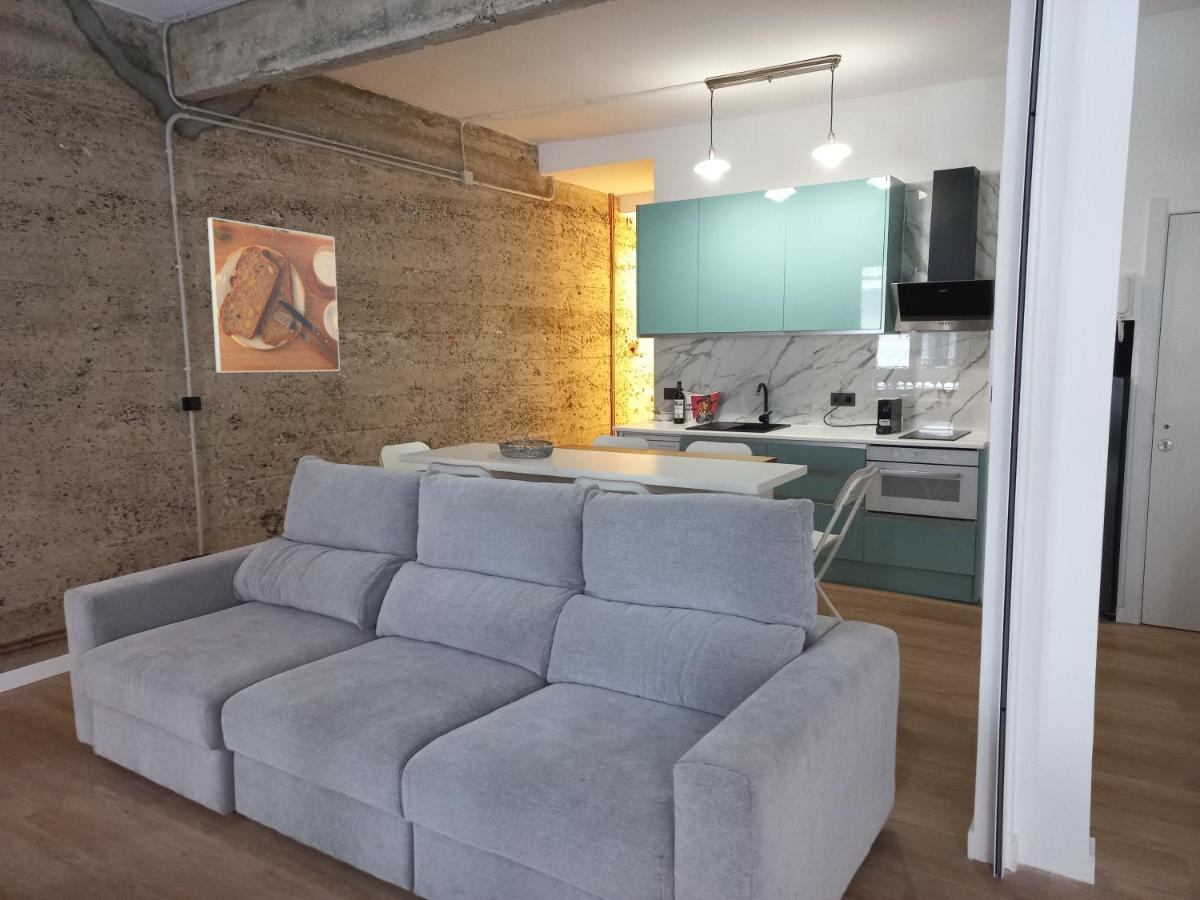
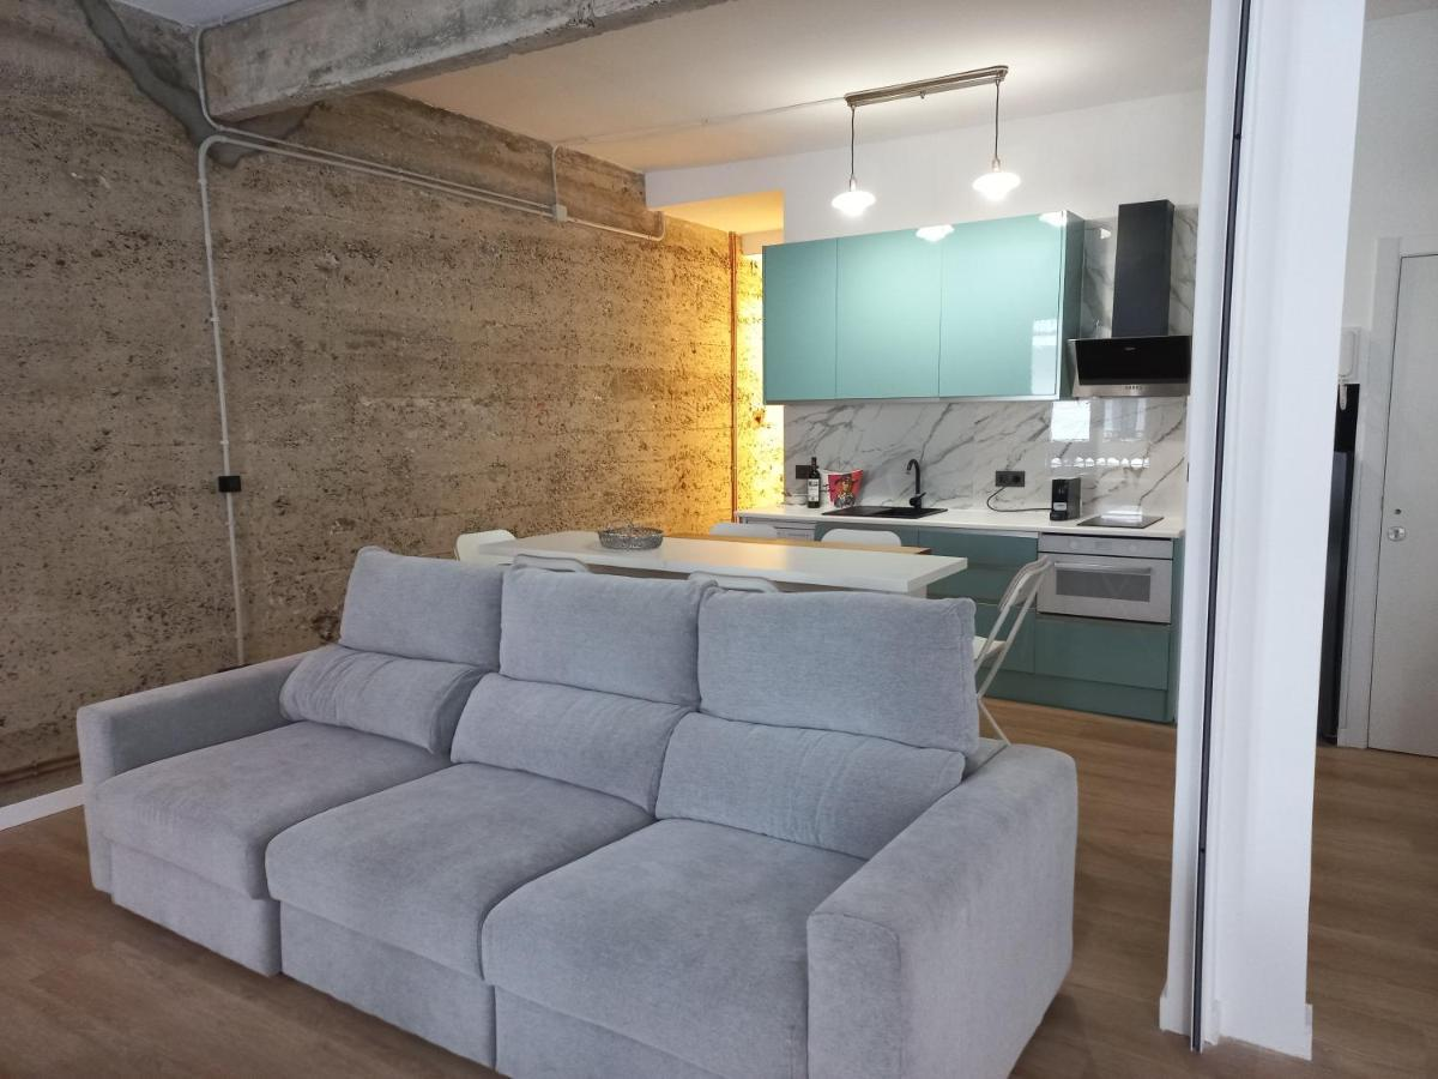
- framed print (278, 300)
